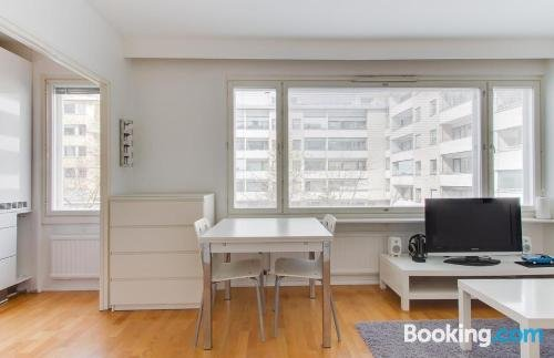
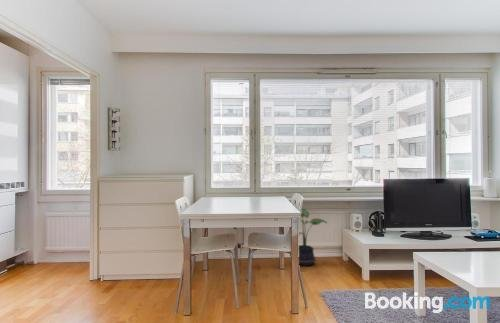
+ potted plant (306, 235)
